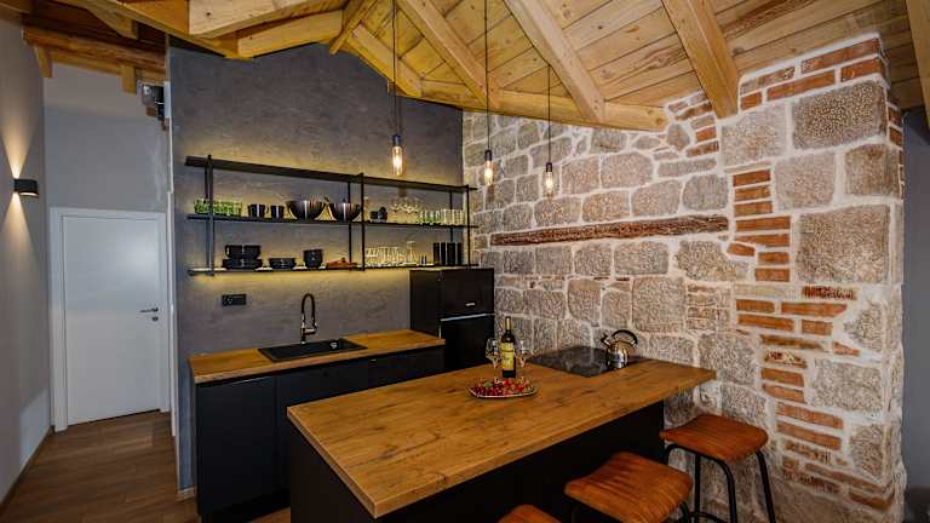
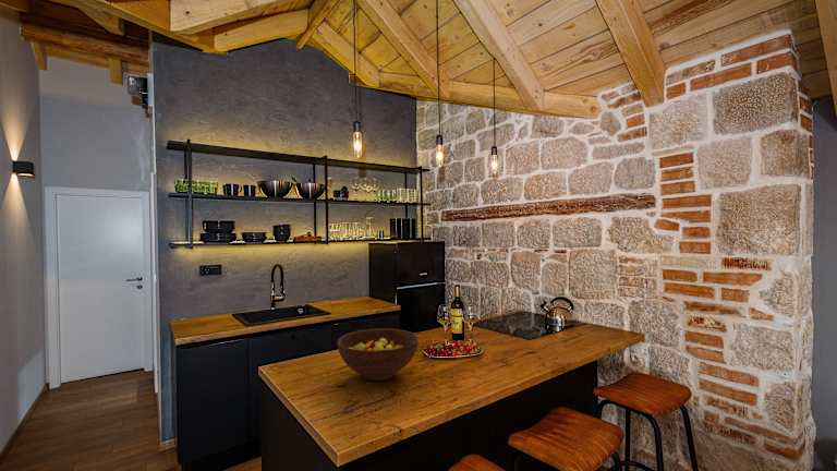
+ fruit bowl (378, 357)
